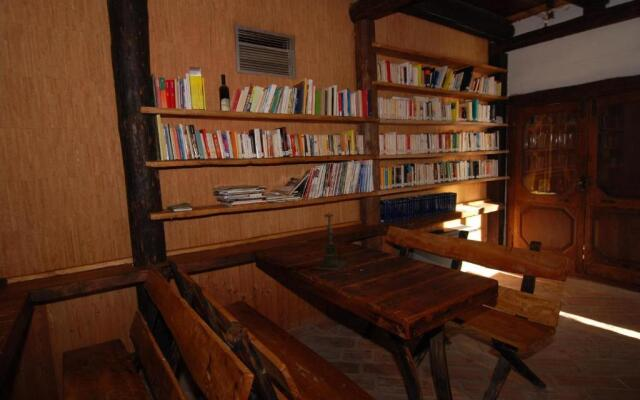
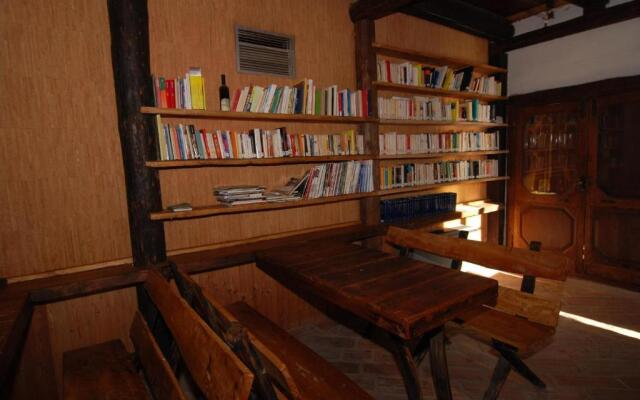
- candle holder (329, 236)
